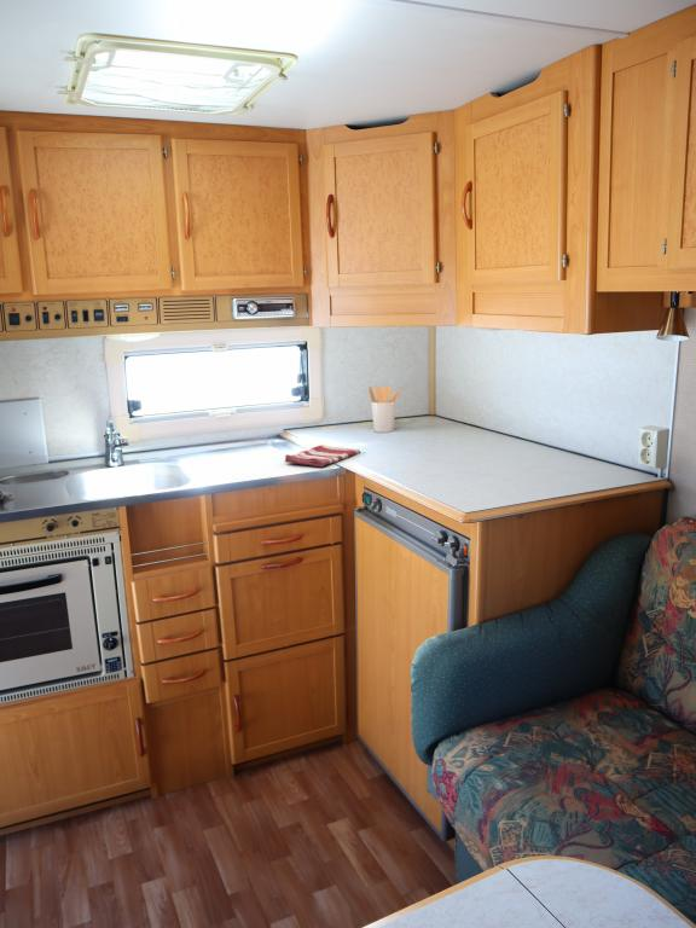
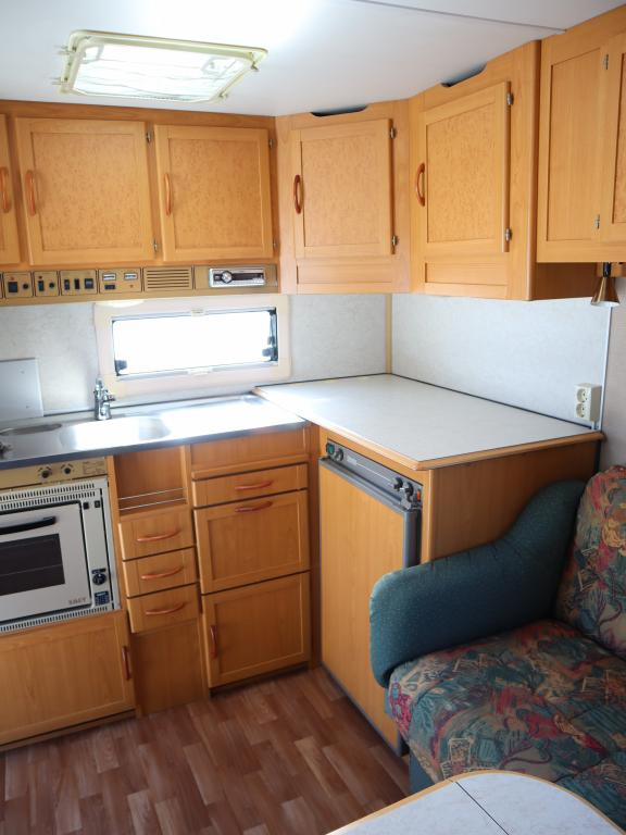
- utensil holder (383, 407)
- dish towel (323, 454)
